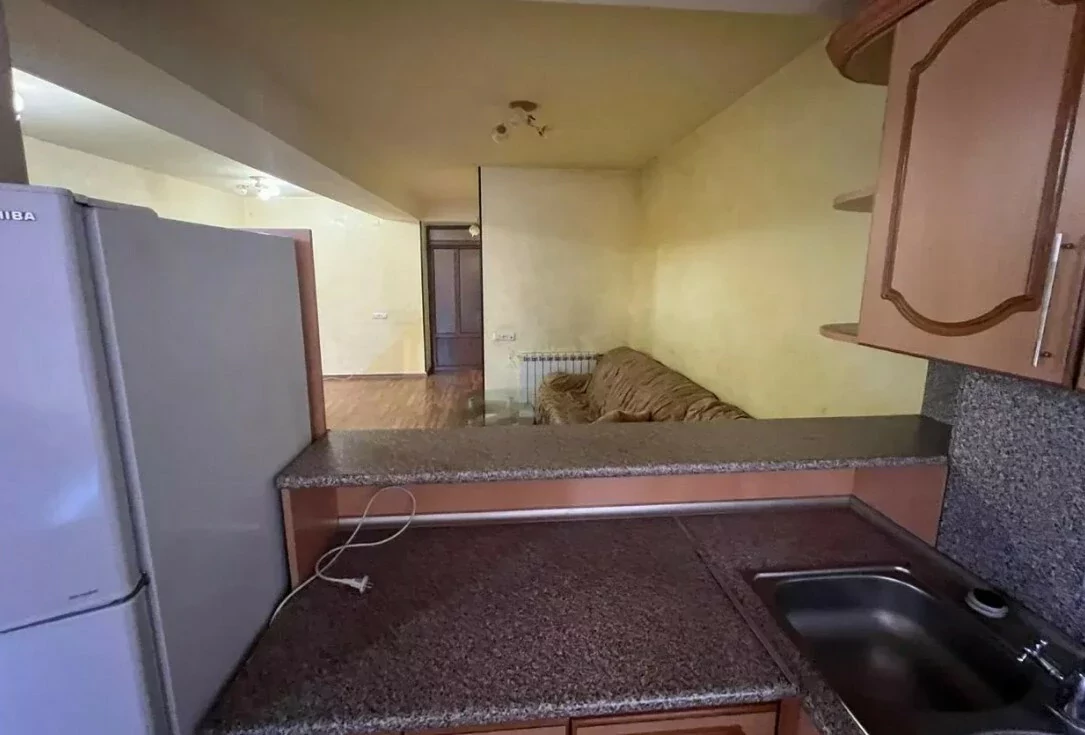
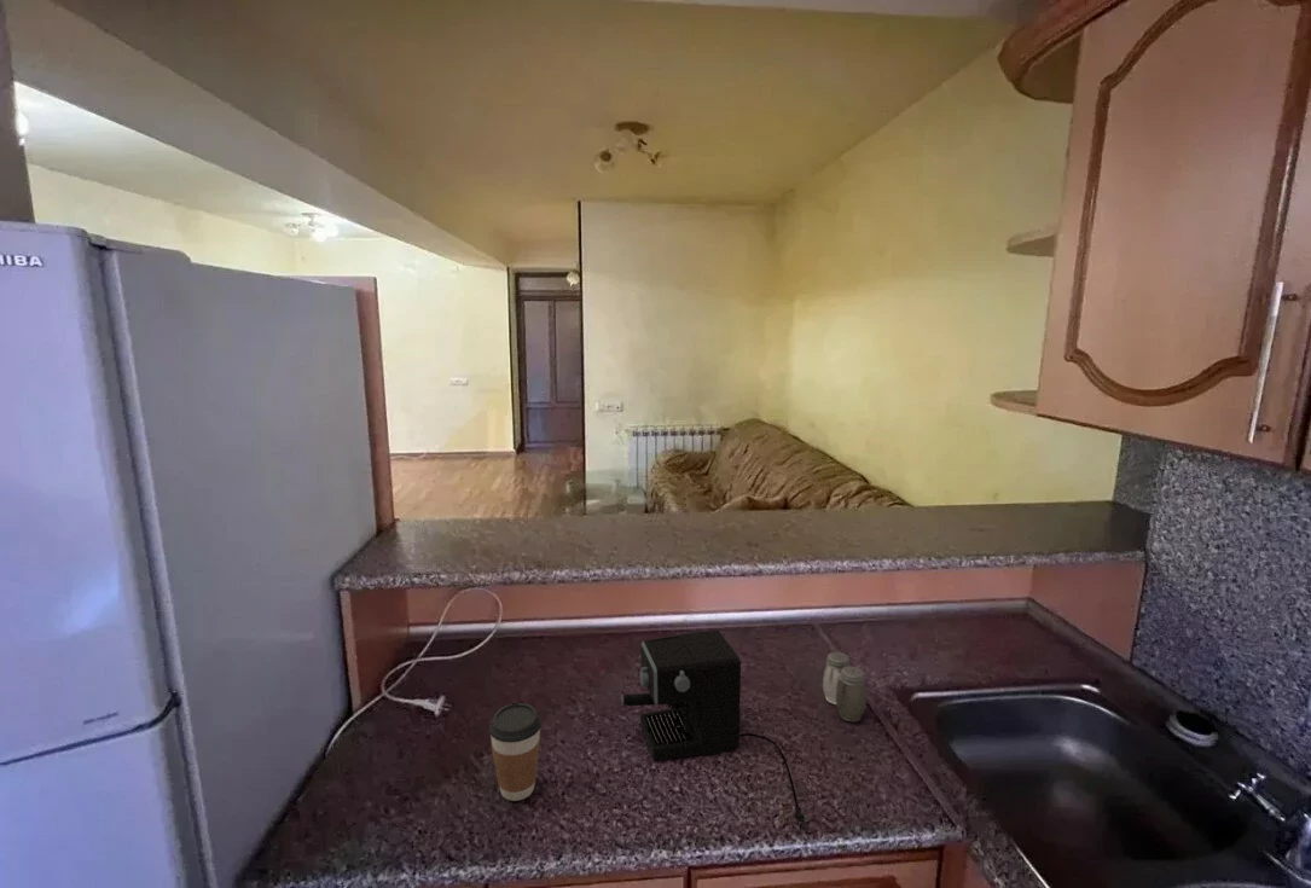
+ coffee cup (516, 753)
+ salt and pepper shaker (843, 685)
+ coffee maker (710, 720)
